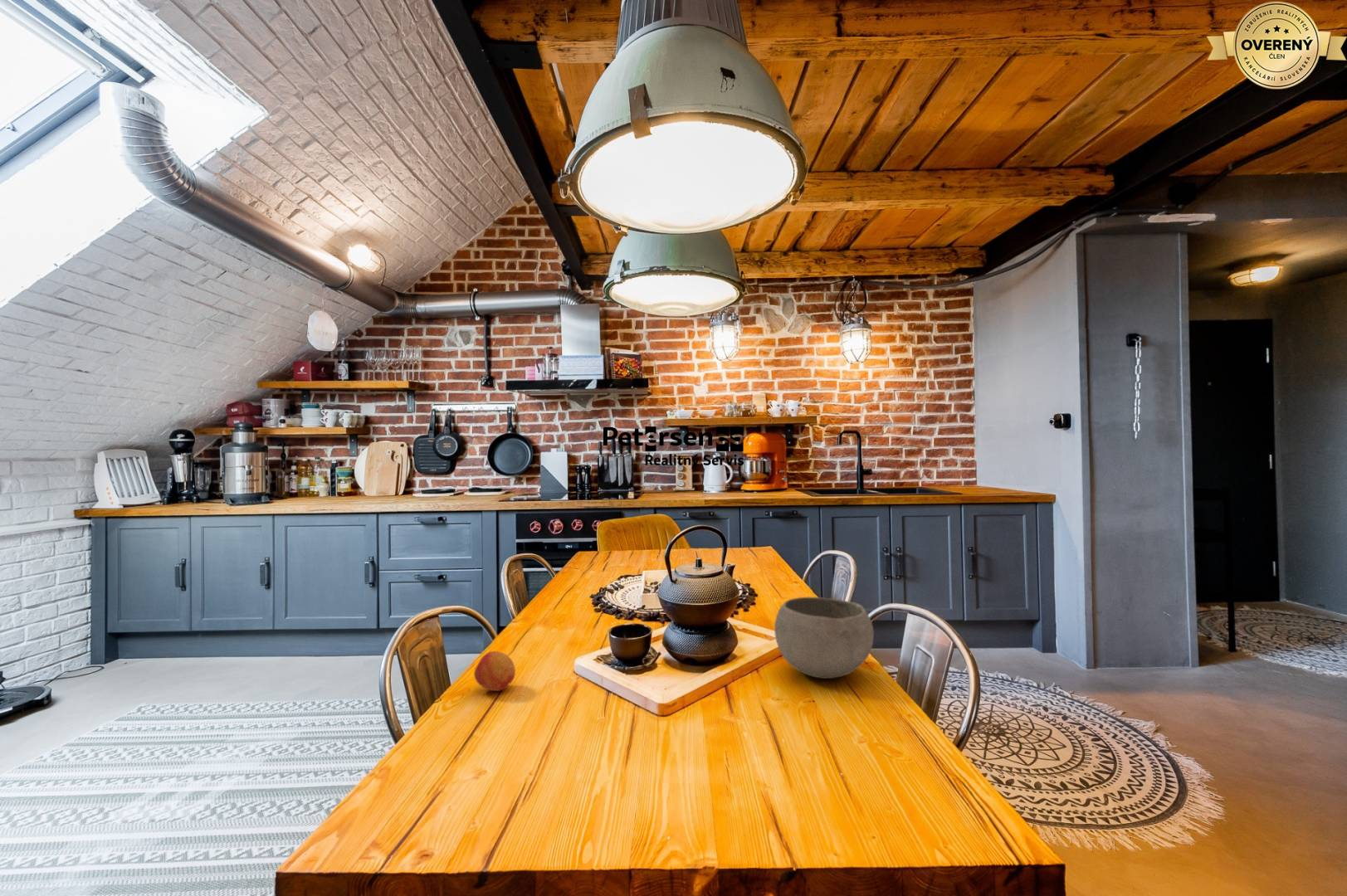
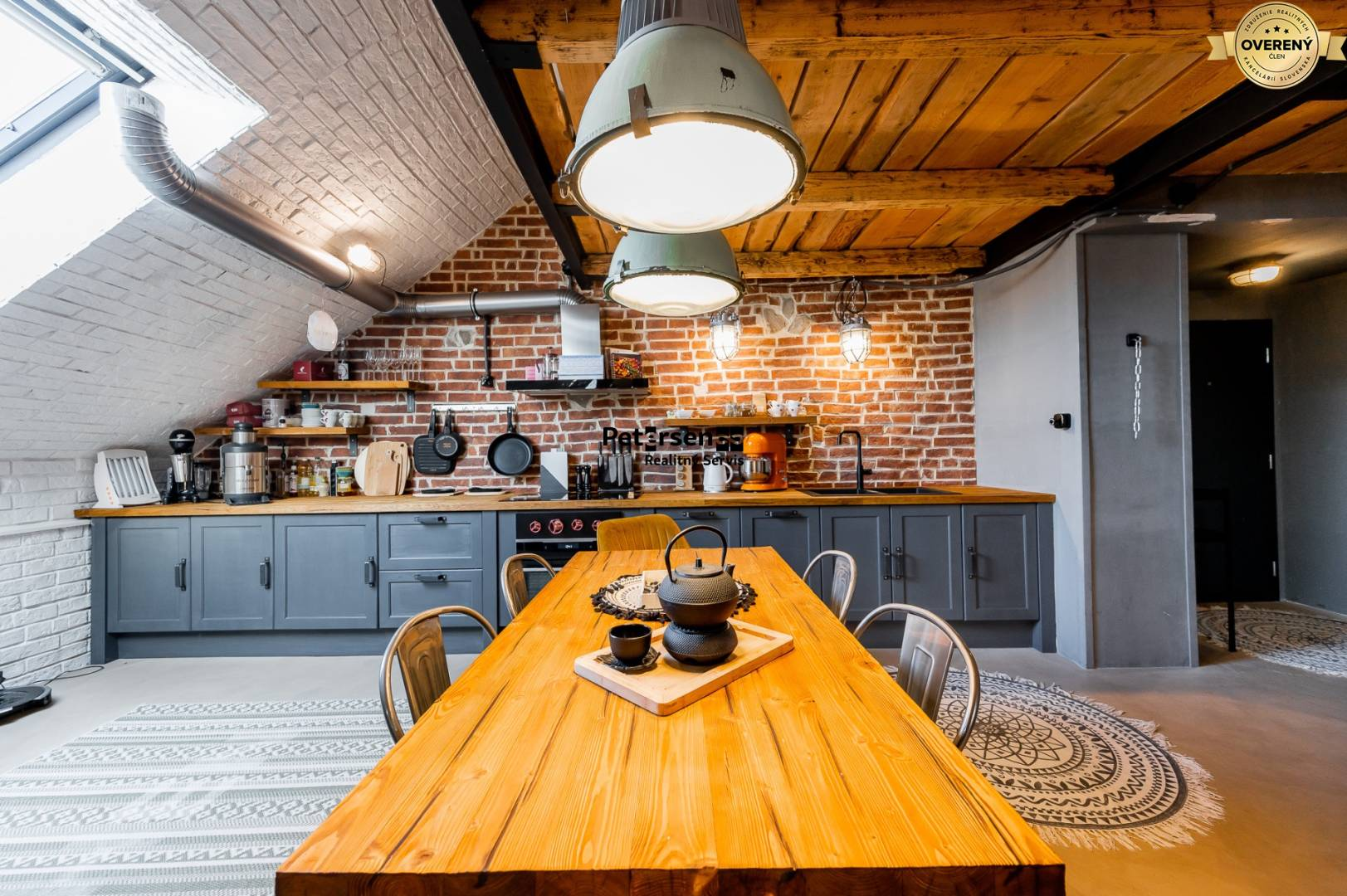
- fruit (495, 670)
- bowl (822, 639)
